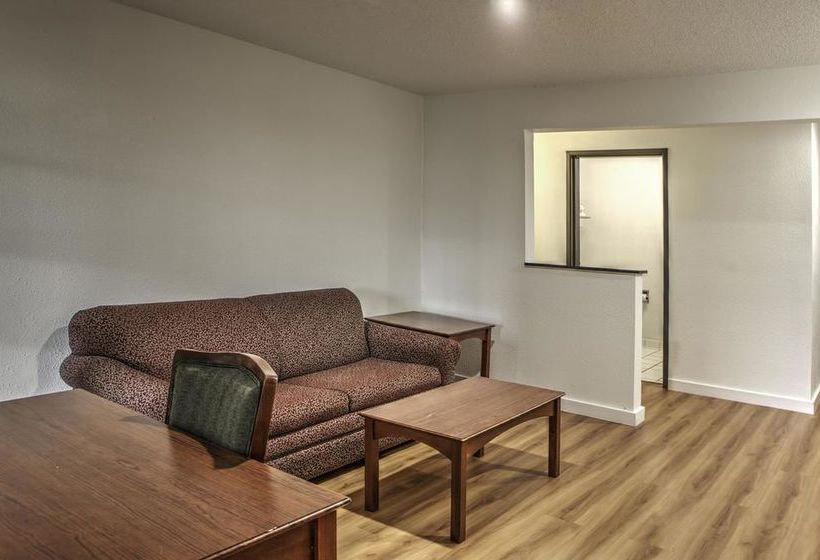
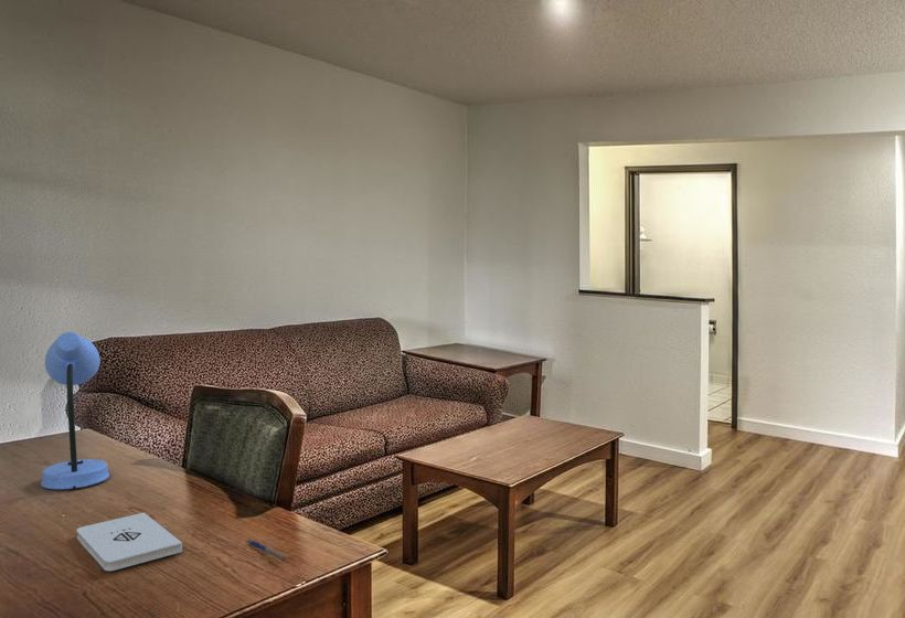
+ notepad (127, 540)
+ desk lamp (73, 403)
+ pen (266, 548)
